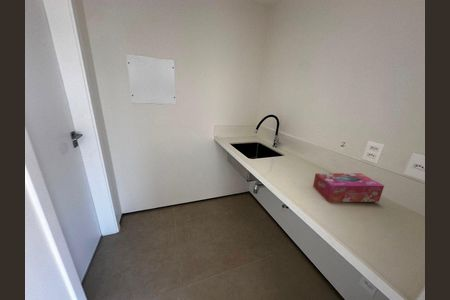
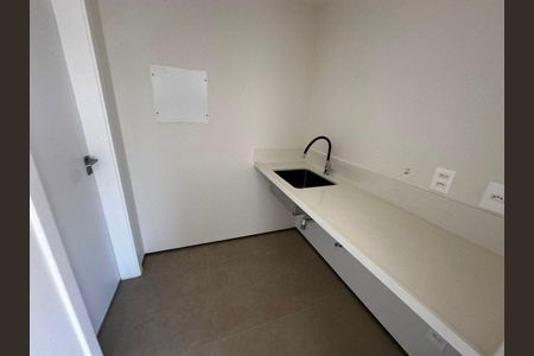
- tissue box (345, 186)
